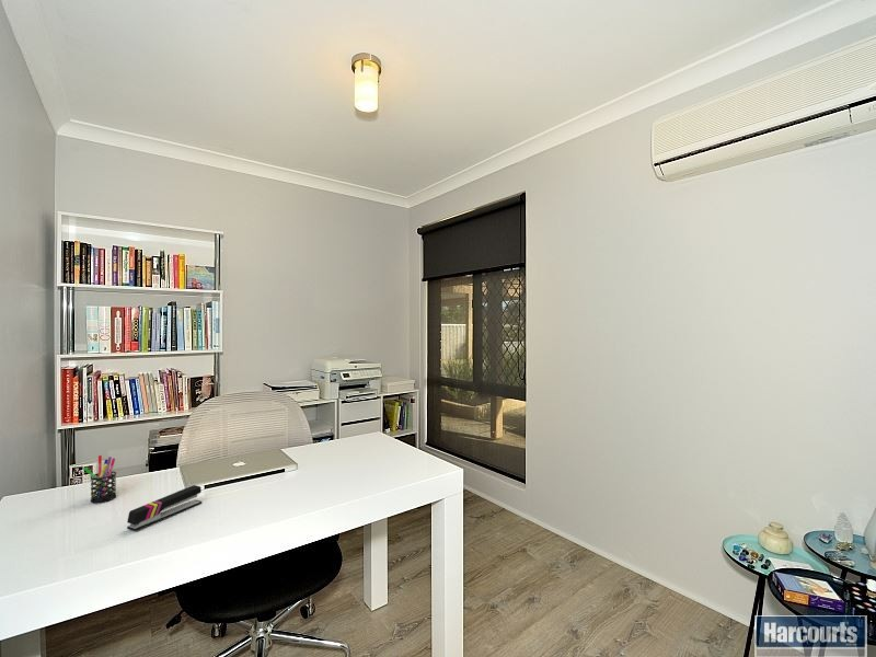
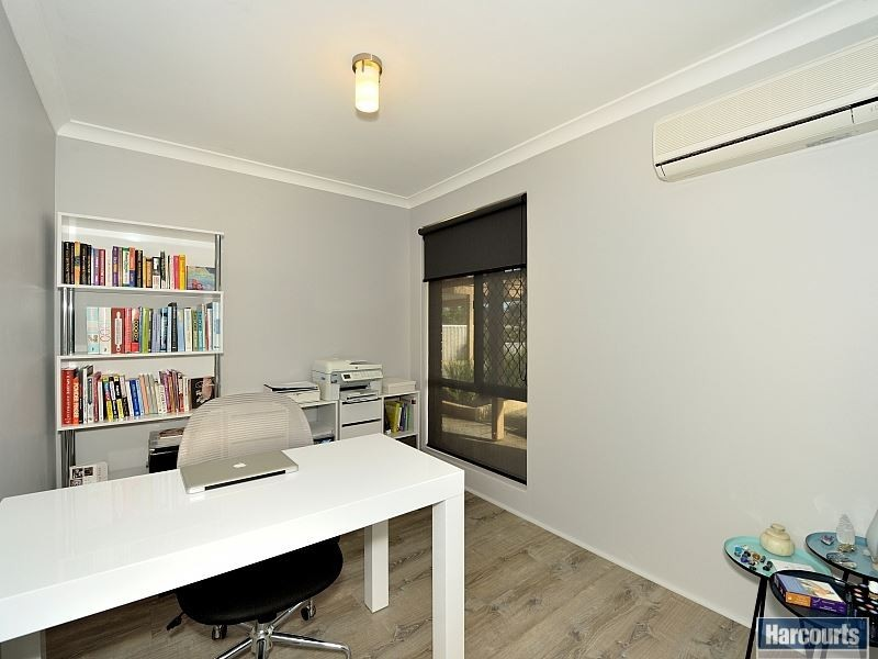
- stapler (166, 506)
- pen holder (100, 477)
